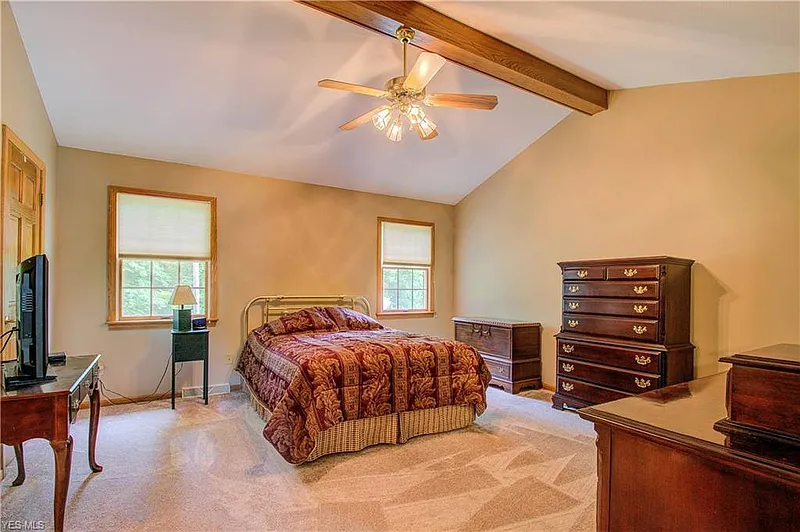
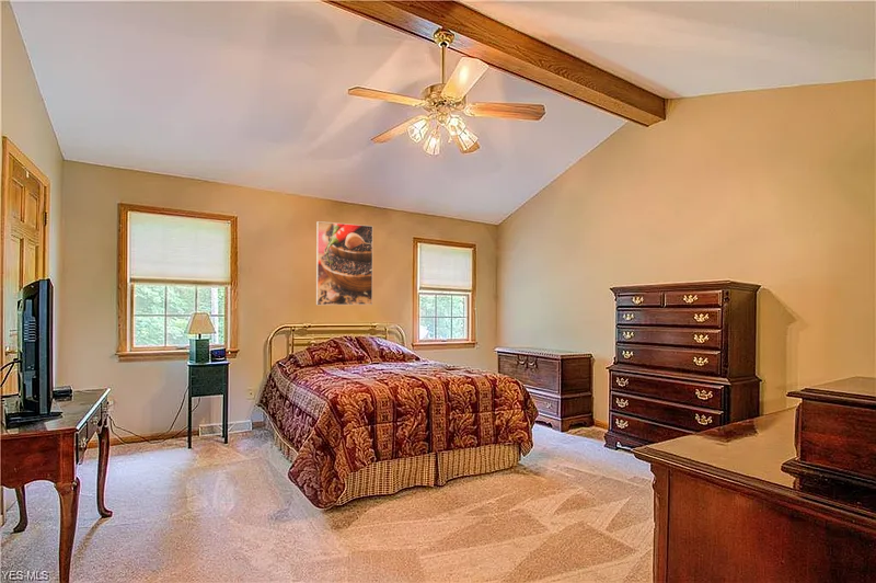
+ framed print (345, 264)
